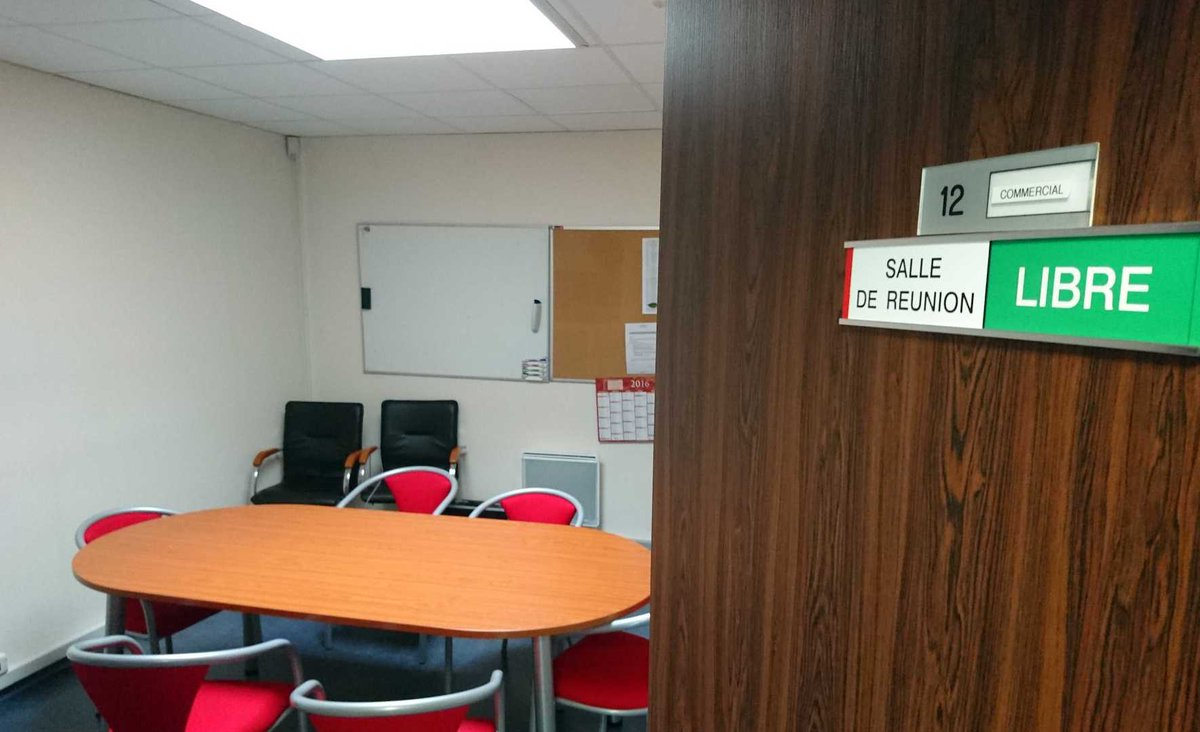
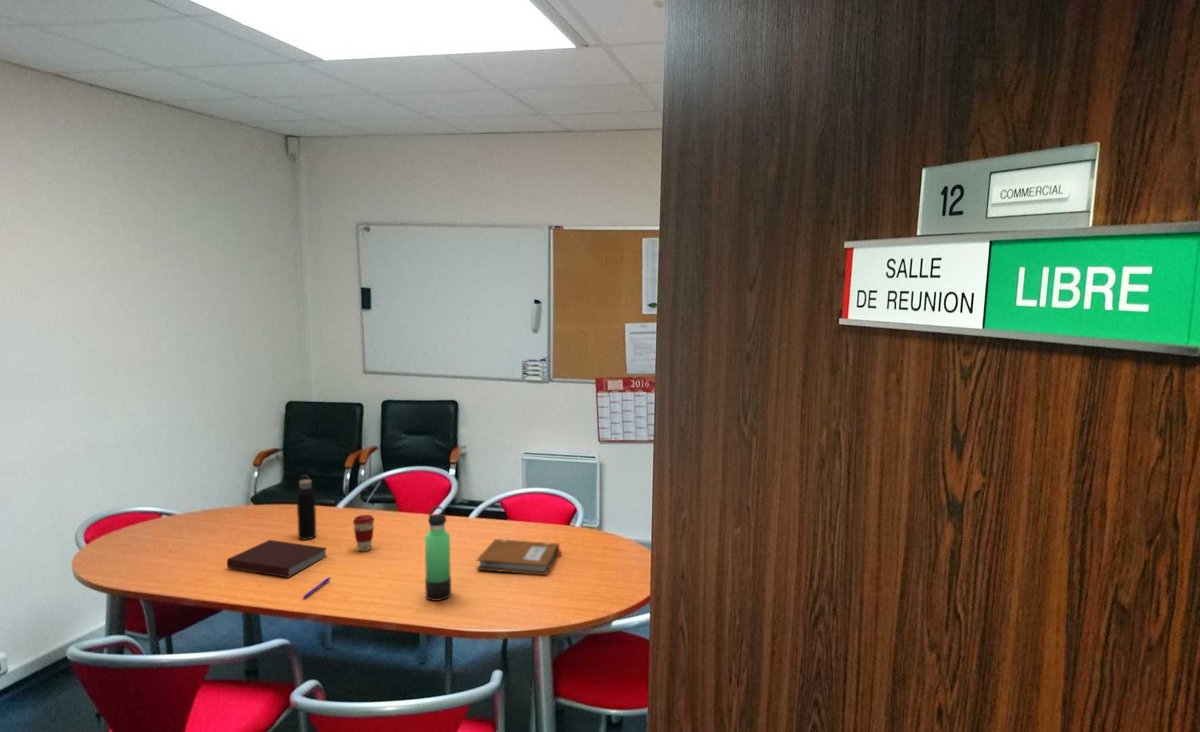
+ thermos bottle (437, 551)
+ pen (316, 587)
+ notebook (521, 555)
+ water bottle (306, 506)
+ coffee cup (364, 533)
+ notebook (278, 557)
